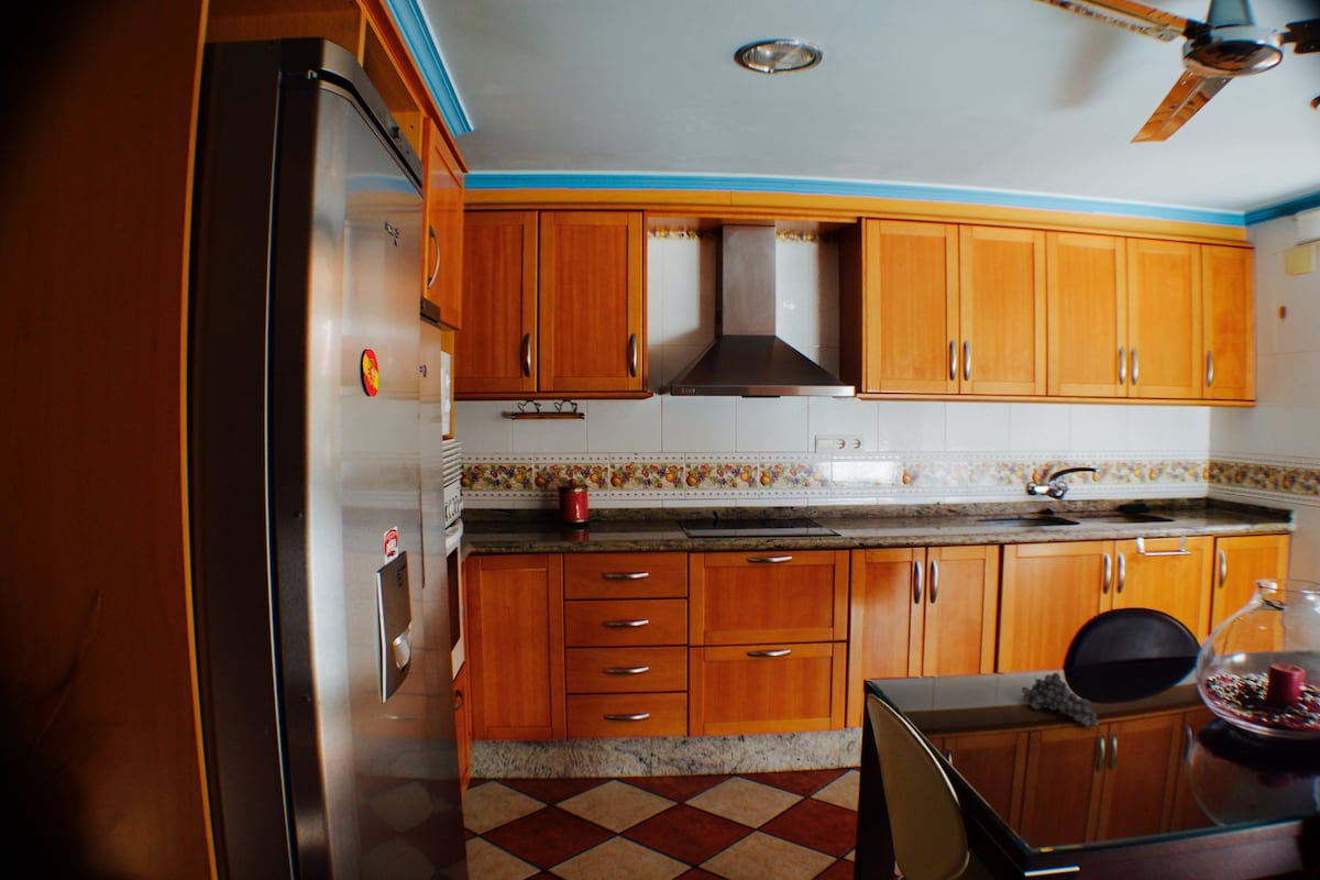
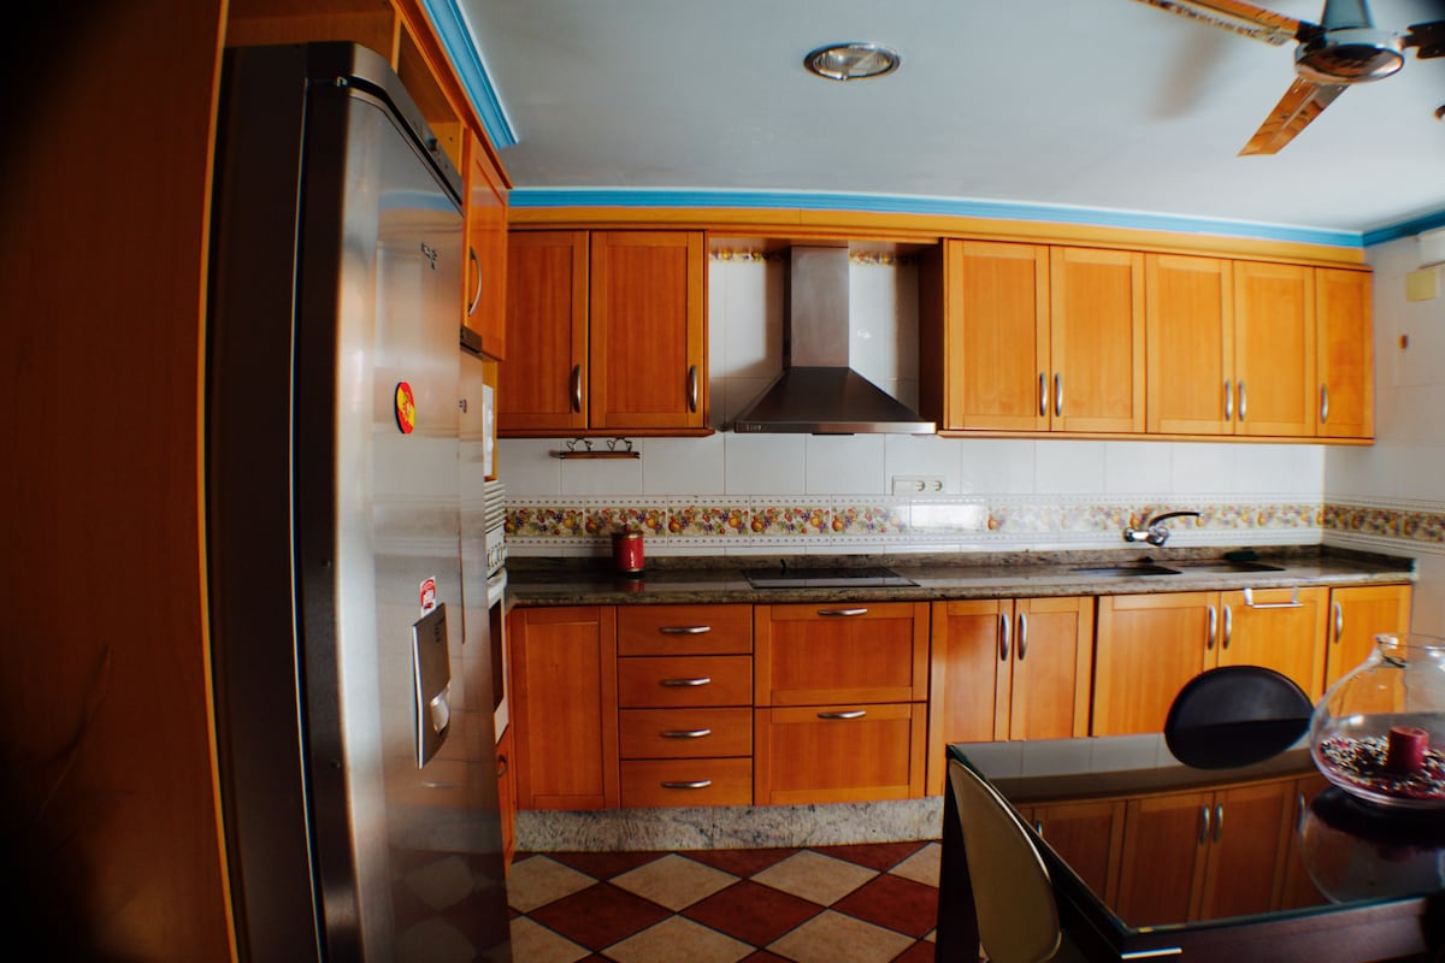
- fruit (1062, 694)
